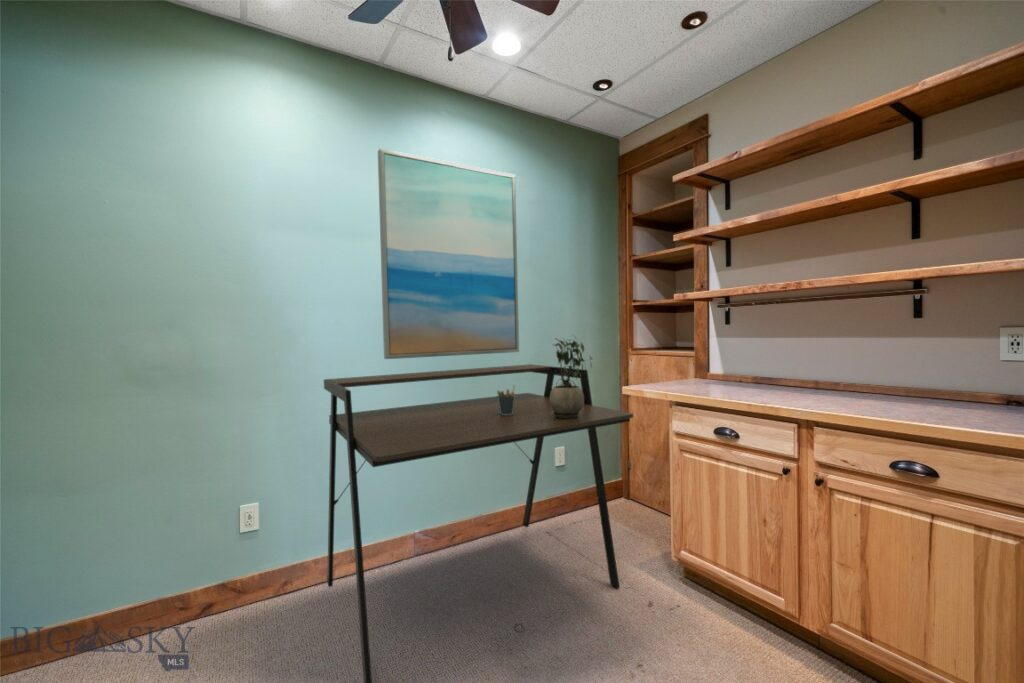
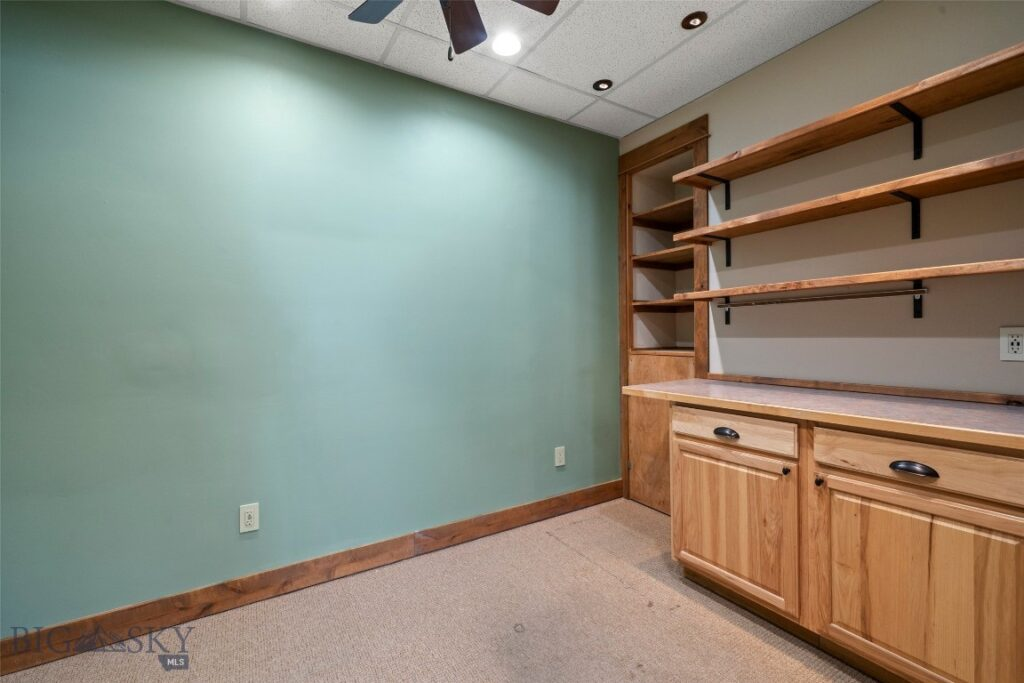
- desk (466, 450)
- potted plant (572, 374)
- wall art (454, 260)
- pen holder (506, 399)
